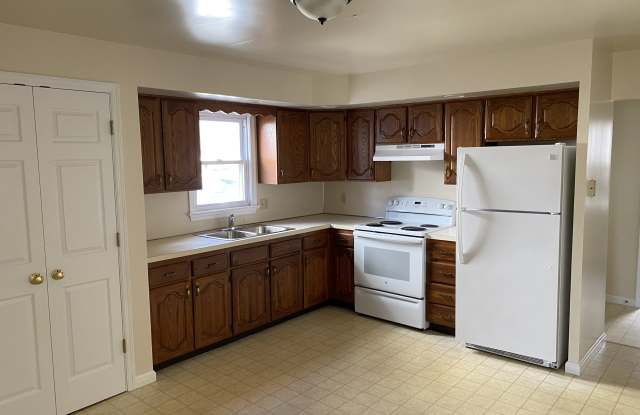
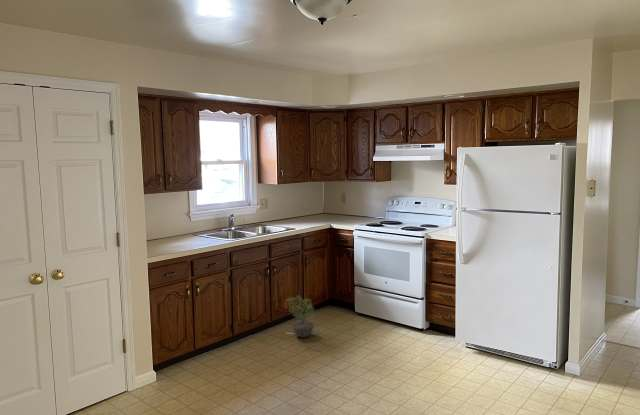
+ potted plant (300, 317)
